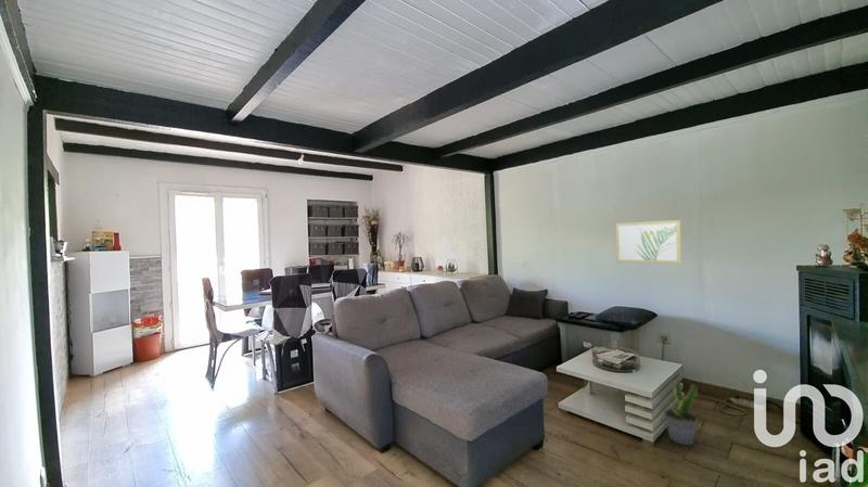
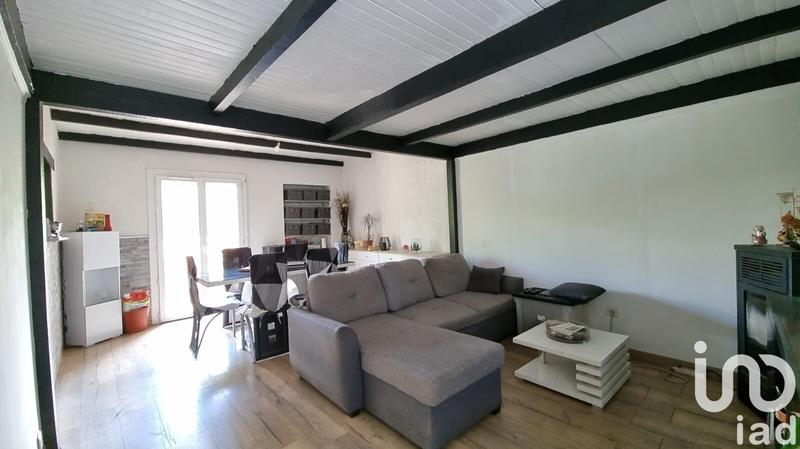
- potted plant (679, 410)
- wall art (646, 242)
